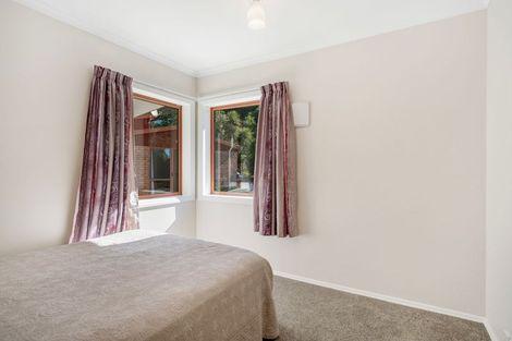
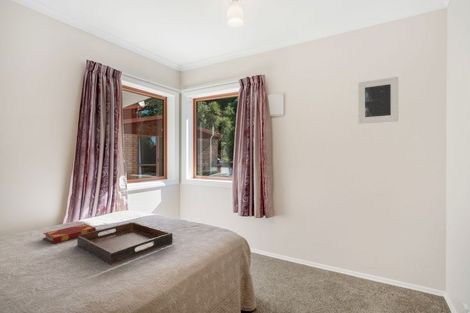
+ serving tray (124, 239)
+ hardback book (70, 232)
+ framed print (377, 101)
